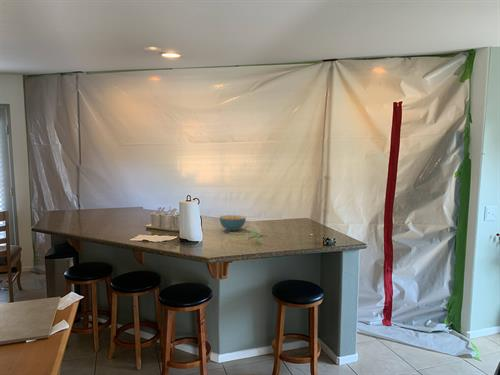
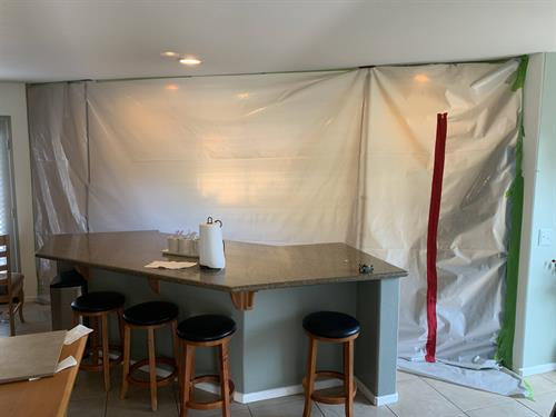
- cereal bowl (232, 223)
- banana bunch (248, 233)
